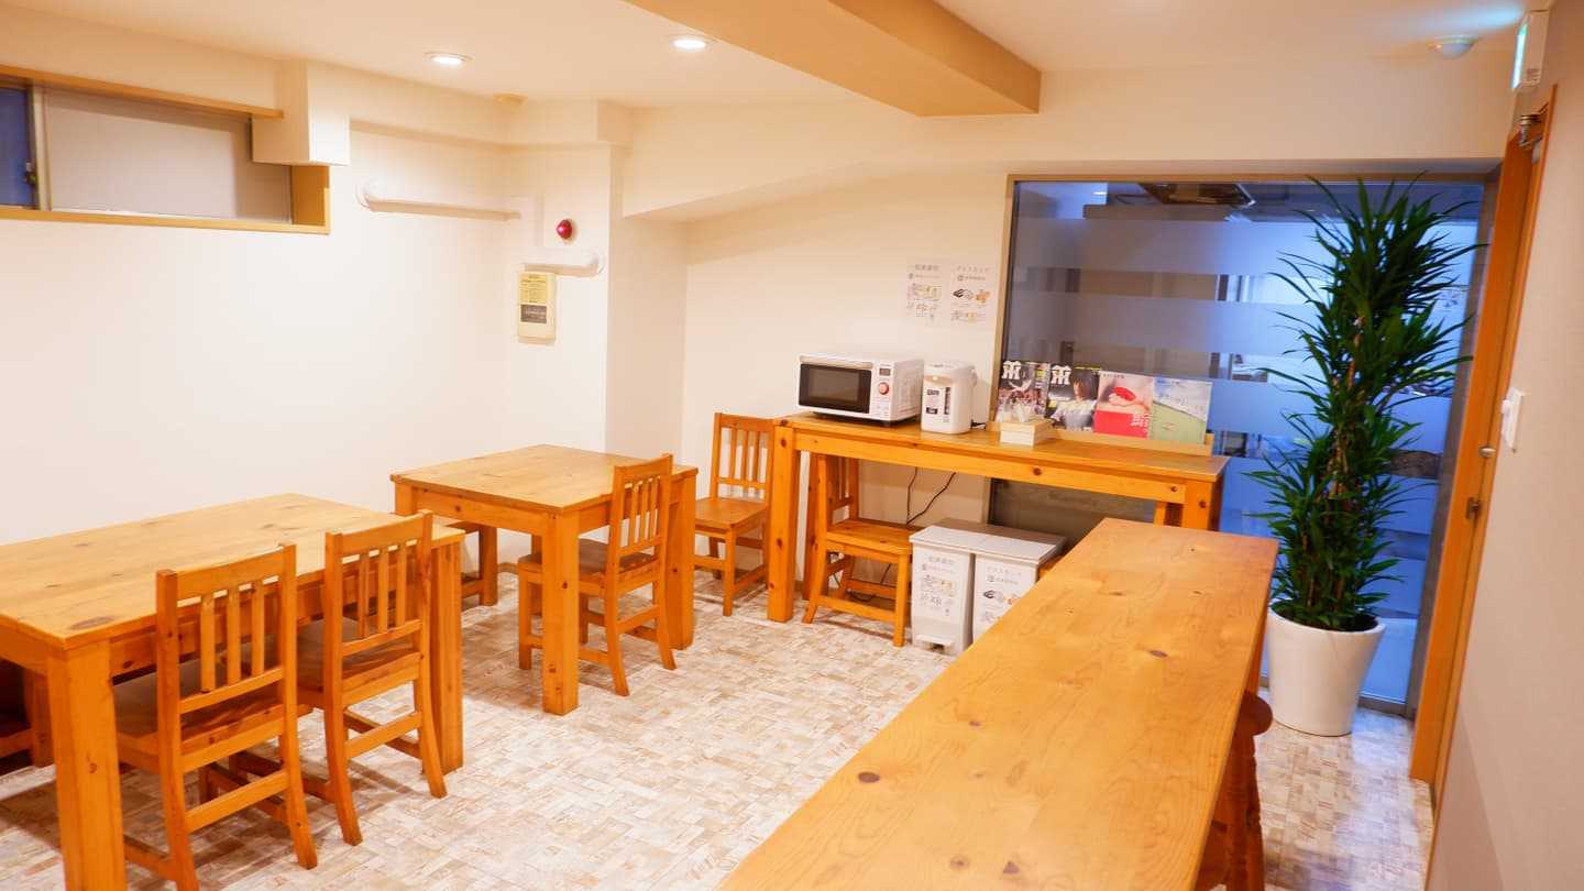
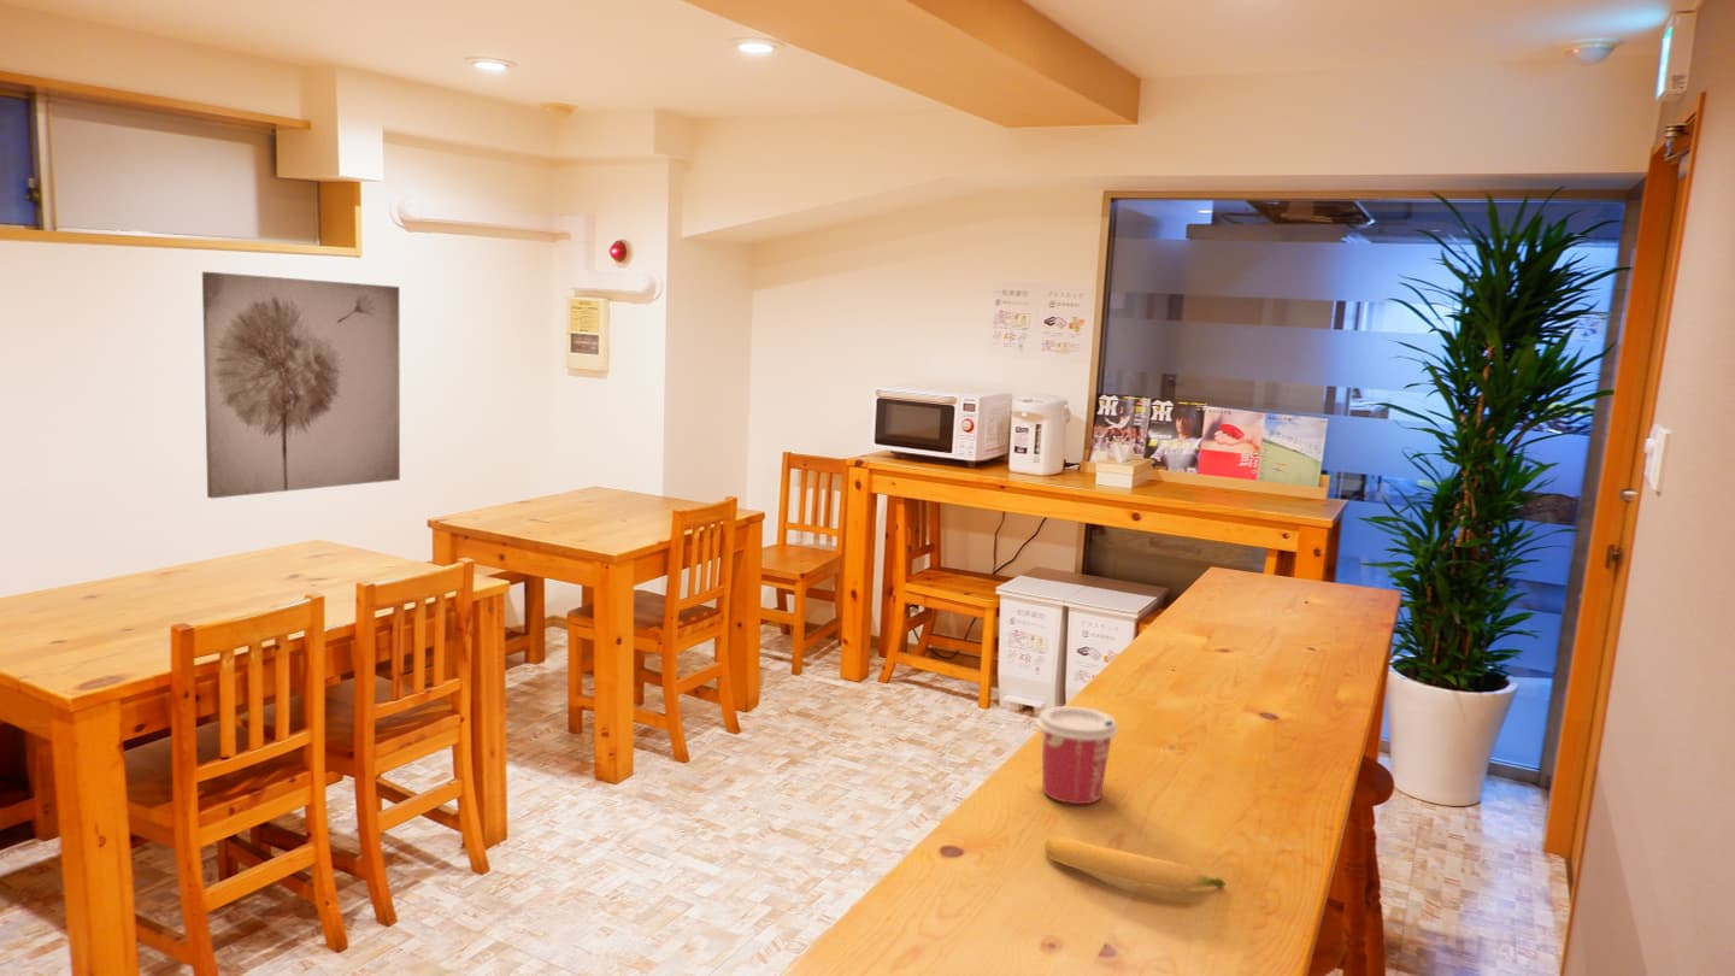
+ wall art (310, 384)
+ banana (1128, 860)
+ cup (1074, 754)
